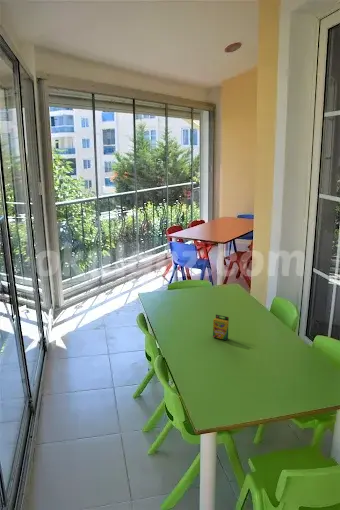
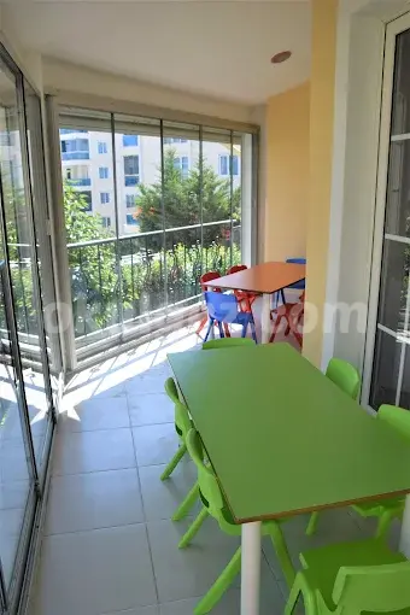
- crayon box (220, 327)
